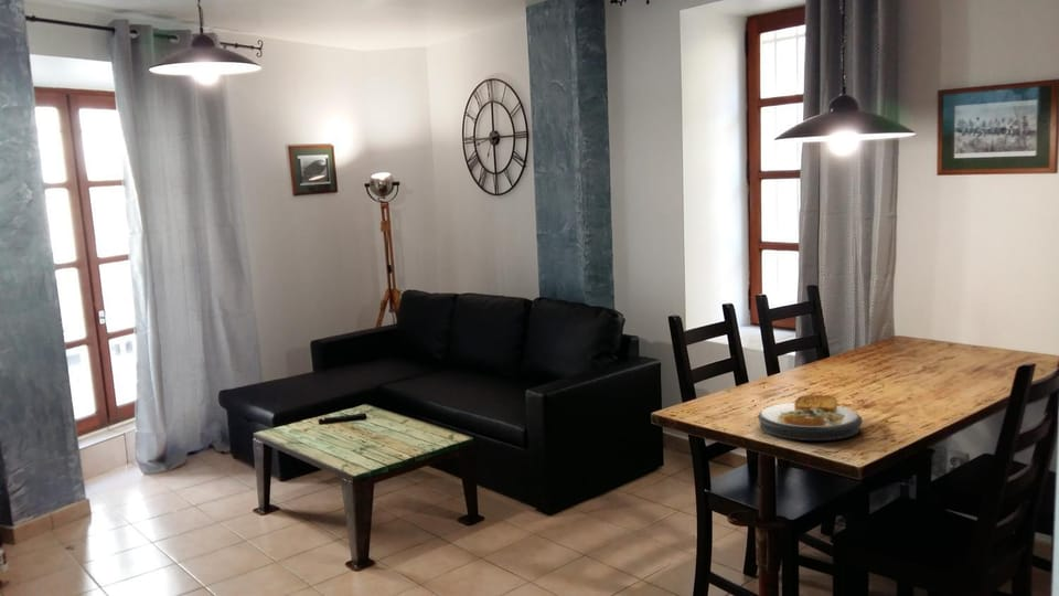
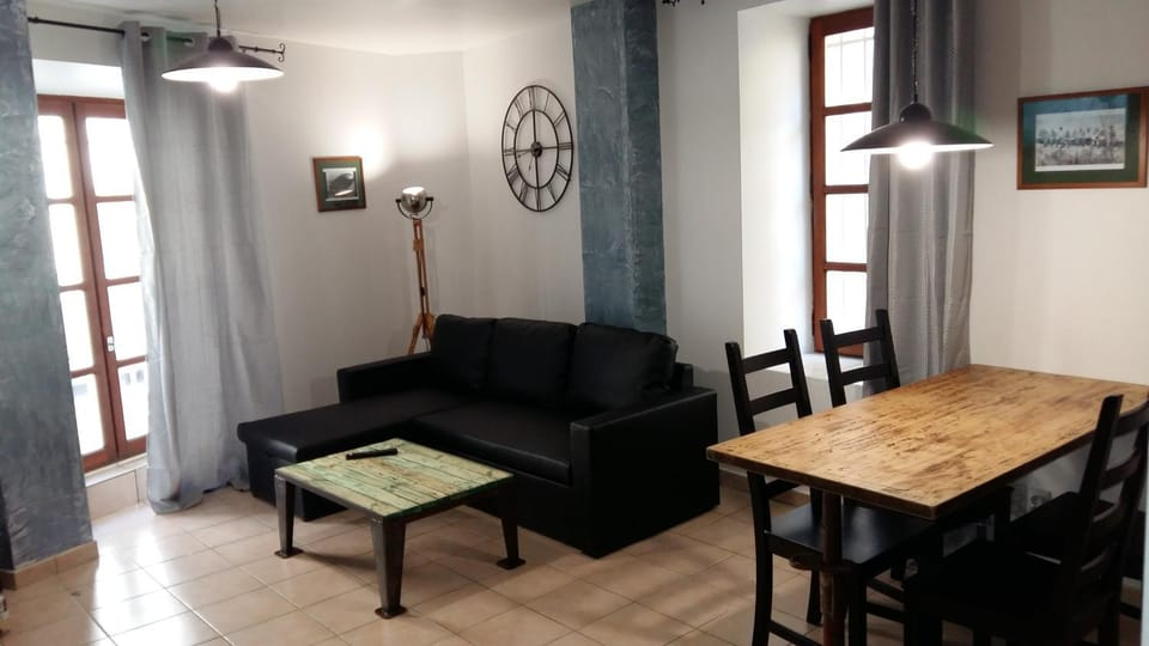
- plate (809, 416)
